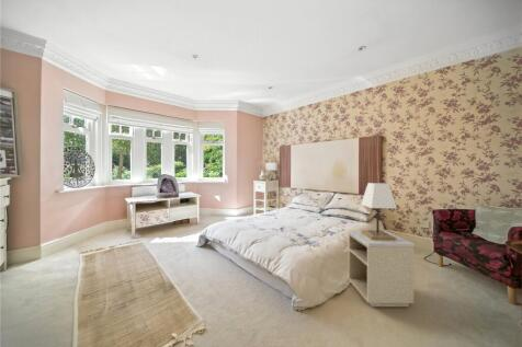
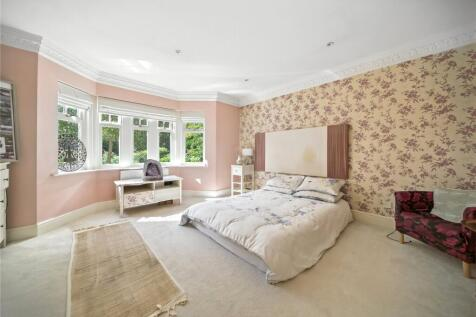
- nightstand (377, 265)
- lamp (377, 209)
